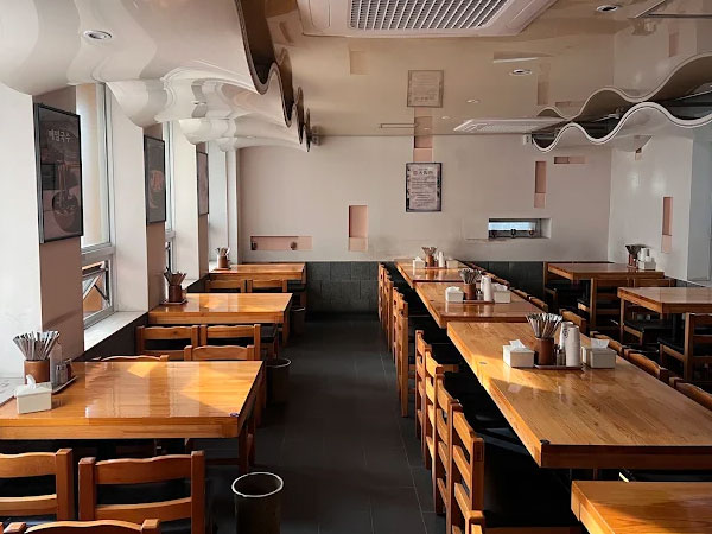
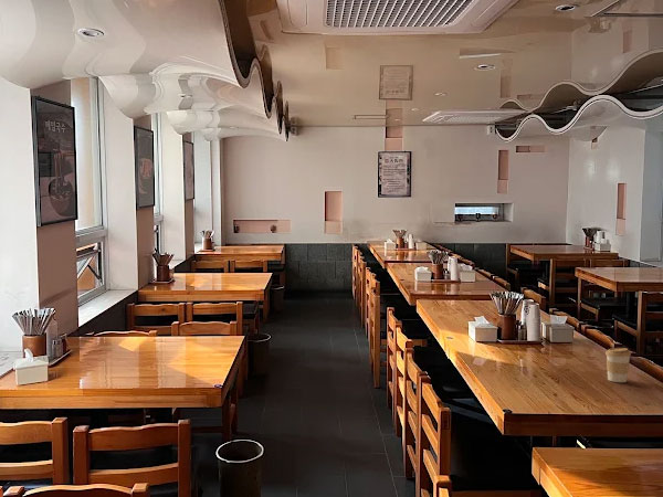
+ coffee cup (618, 363)
